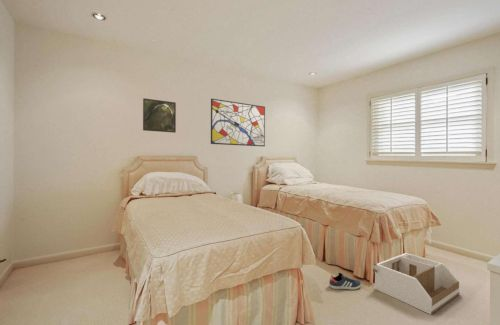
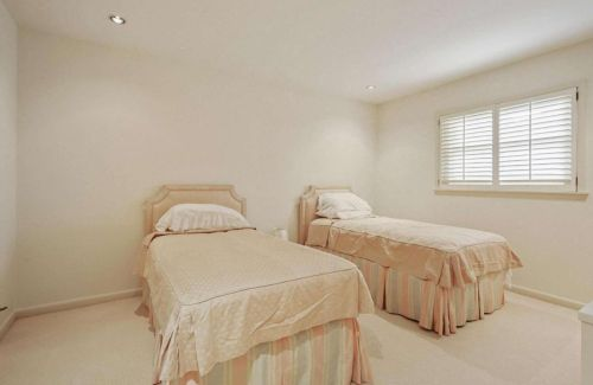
- storage bin (415, 279)
- wall art (239, 124)
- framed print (159, 116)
- sneaker (345, 280)
